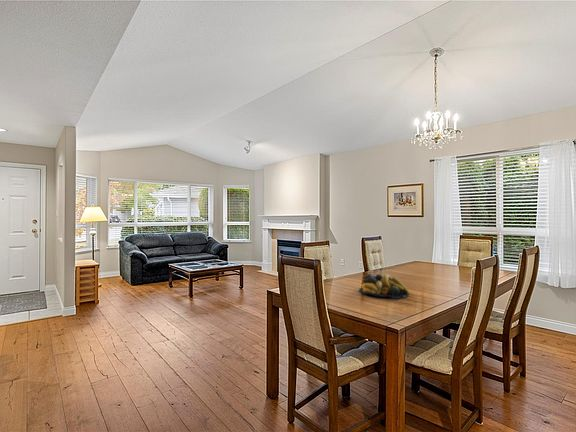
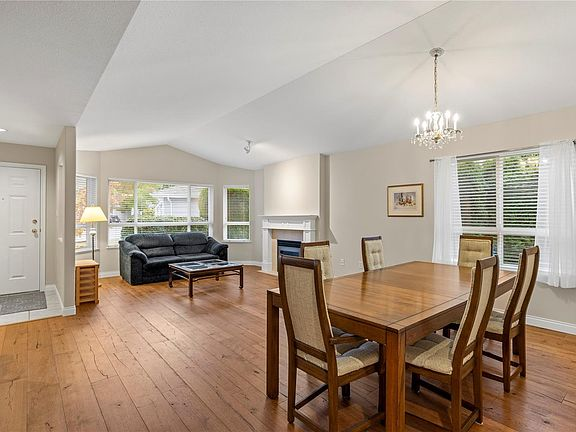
- fruit bowl (383, 283)
